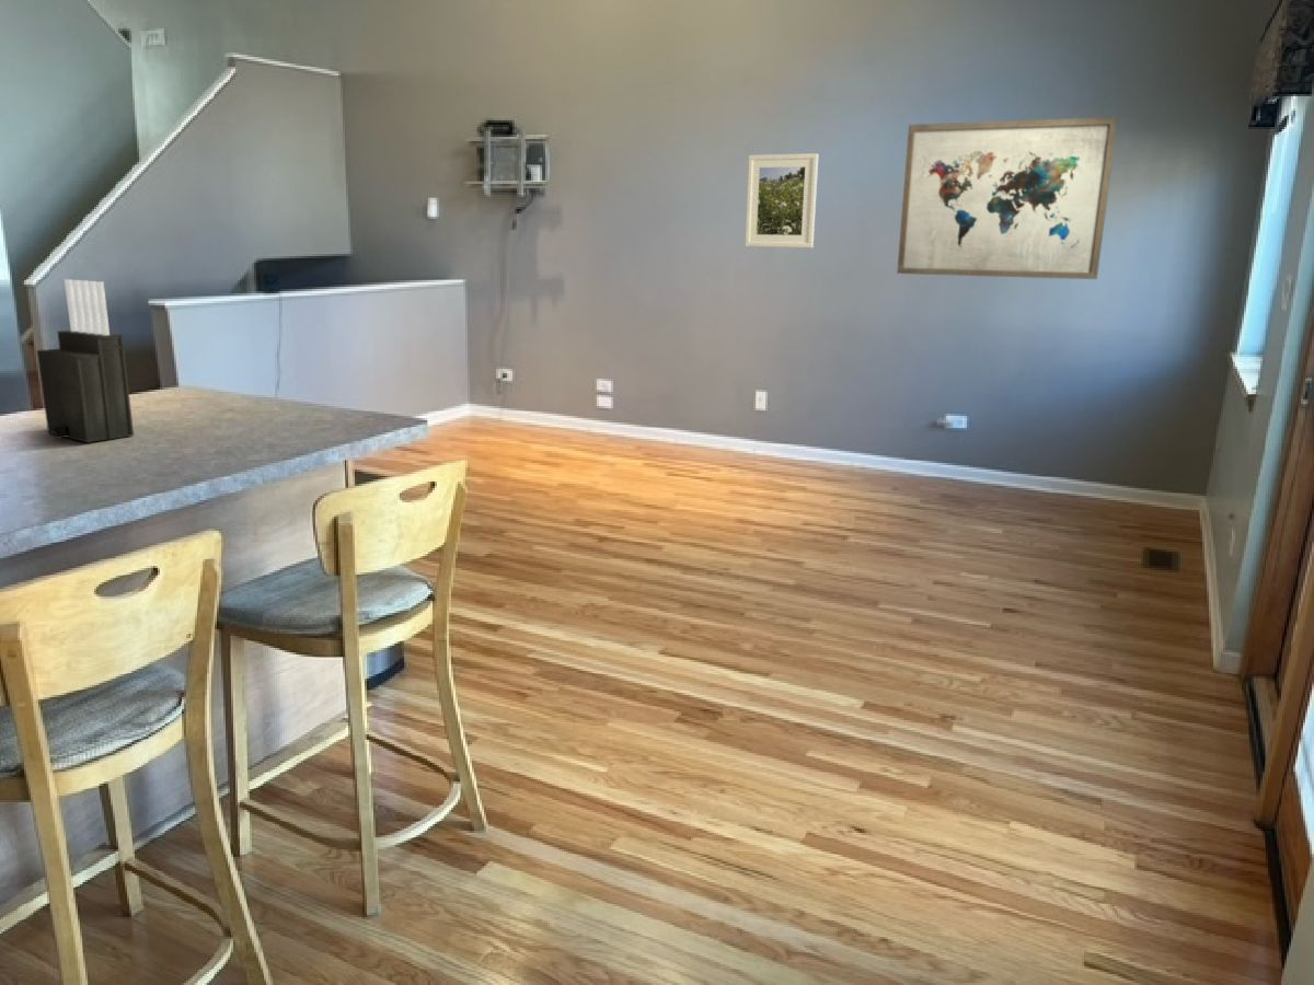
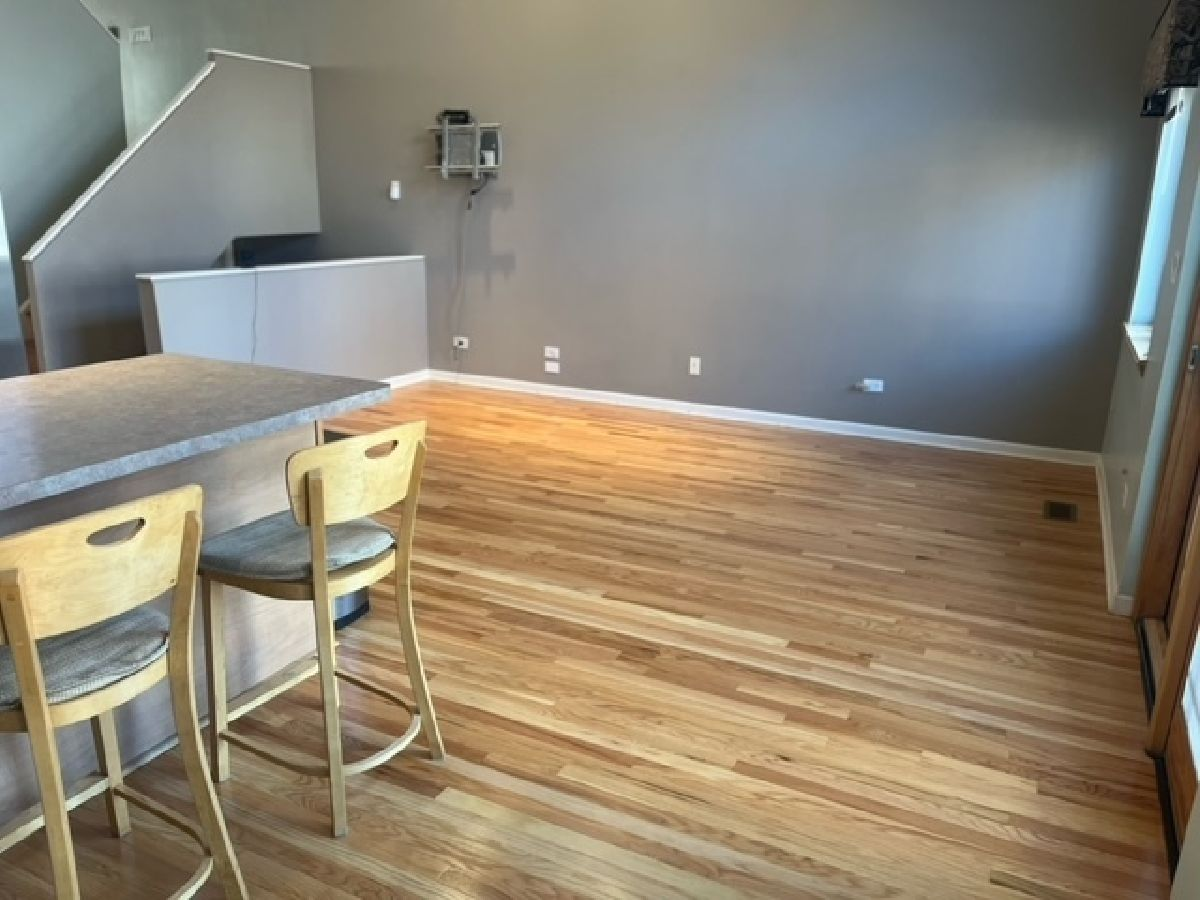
- knife block (76, 359)
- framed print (781, 200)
- wall art (1001, 199)
